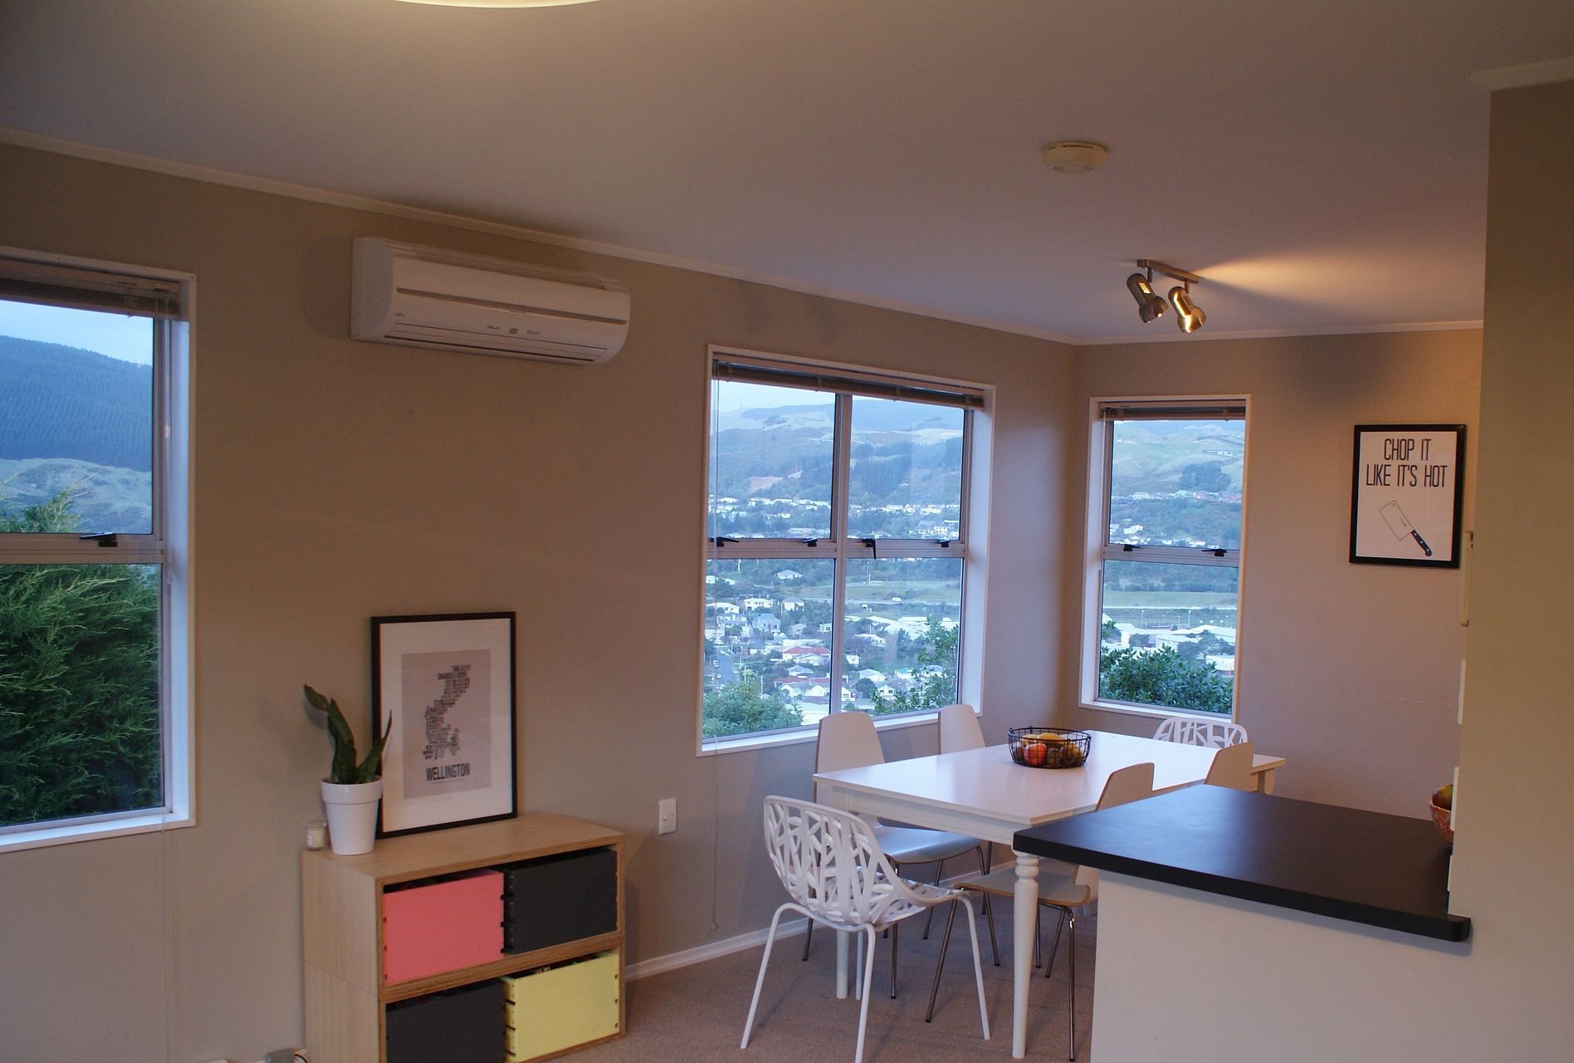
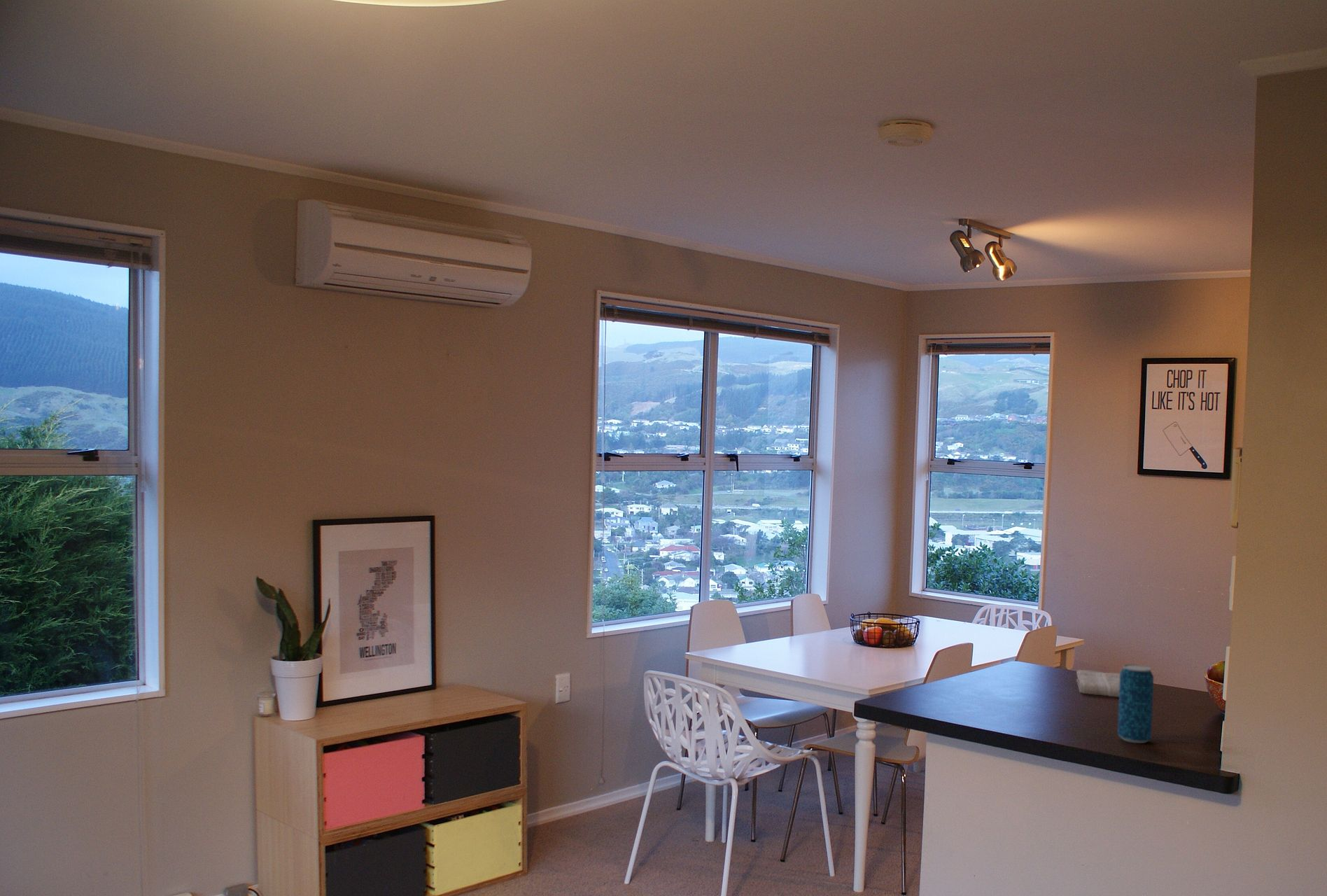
+ beverage can (1135, 704)
+ washcloth (1102, 682)
